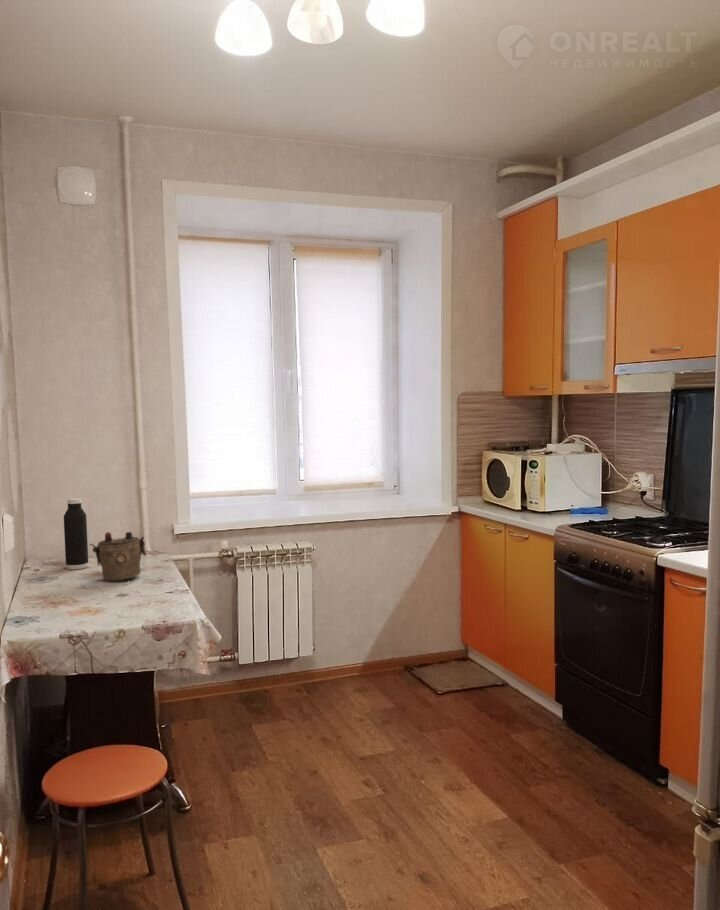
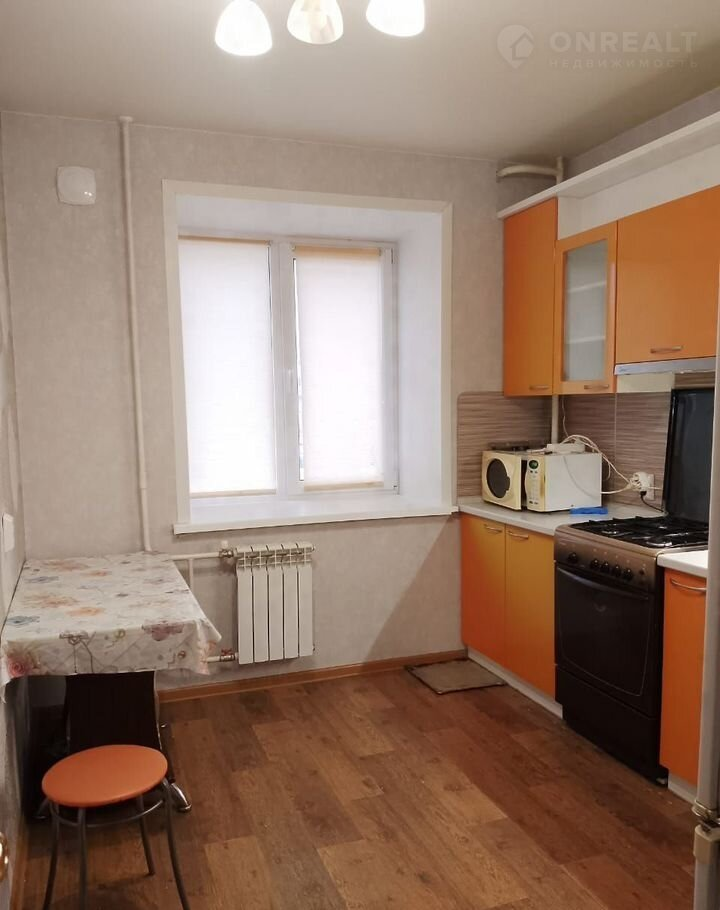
- water bottle (75, 533)
- teapot (118, 554)
